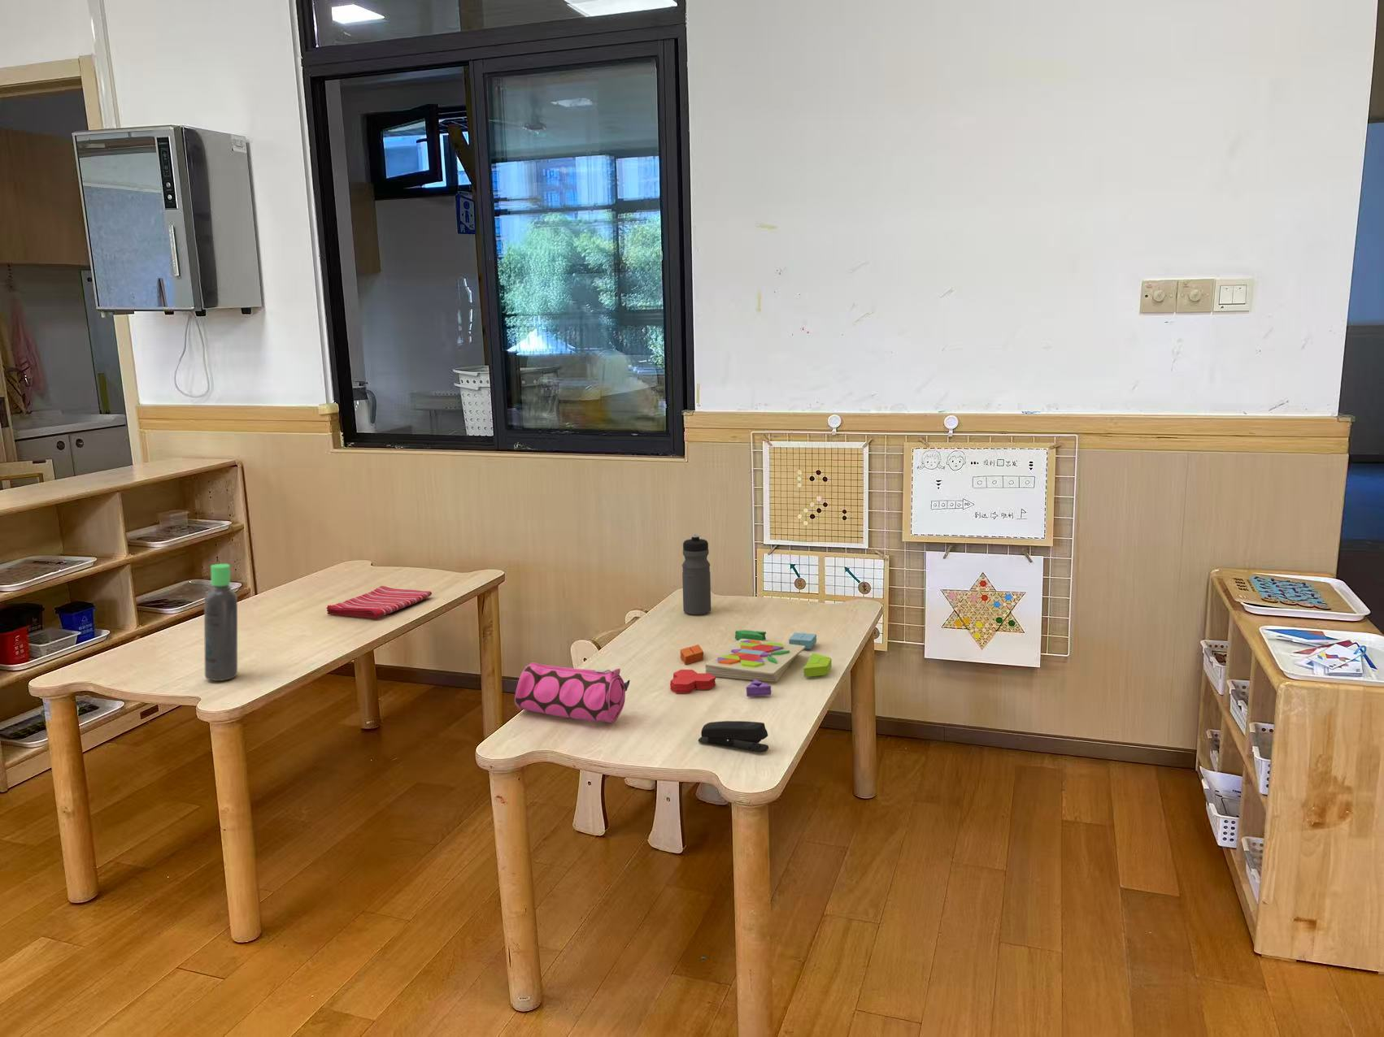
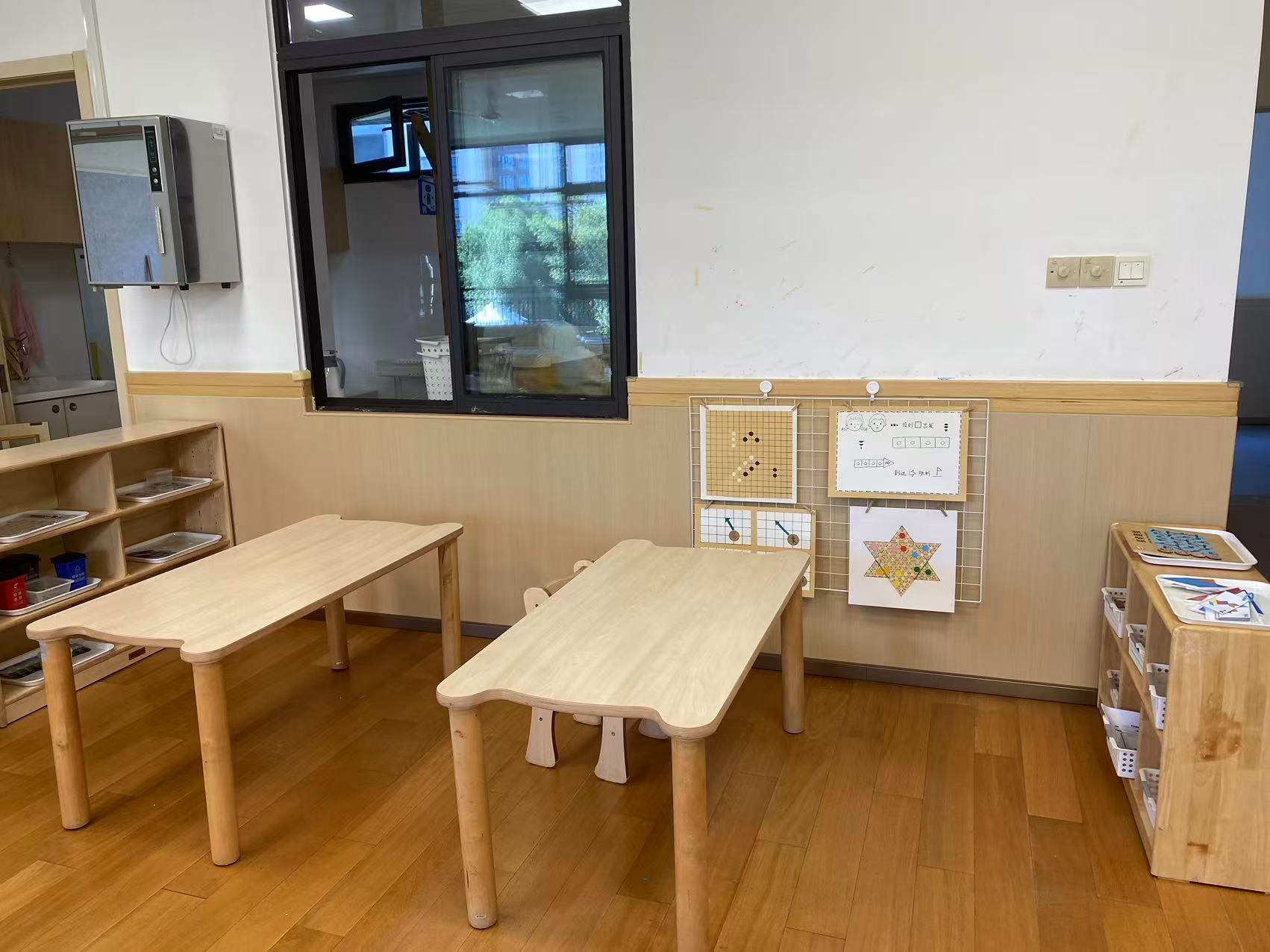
- pencil case (569, 690)
- pattern blocks set (753, 658)
- water bottle (696, 573)
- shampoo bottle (219, 622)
- stapler (732, 732)
- dish towel (379, 600)
